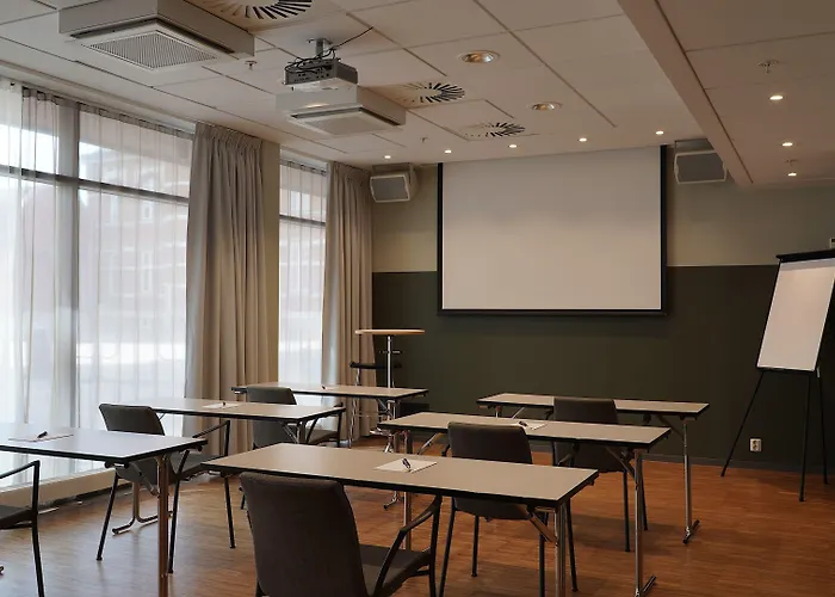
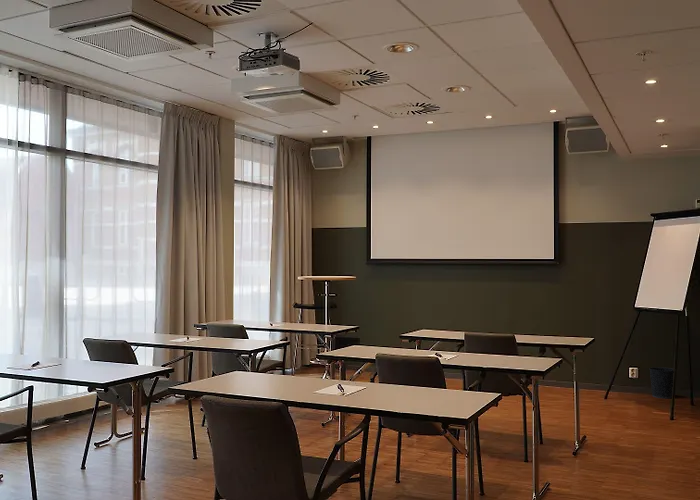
+ wastebasket (662, 382)
